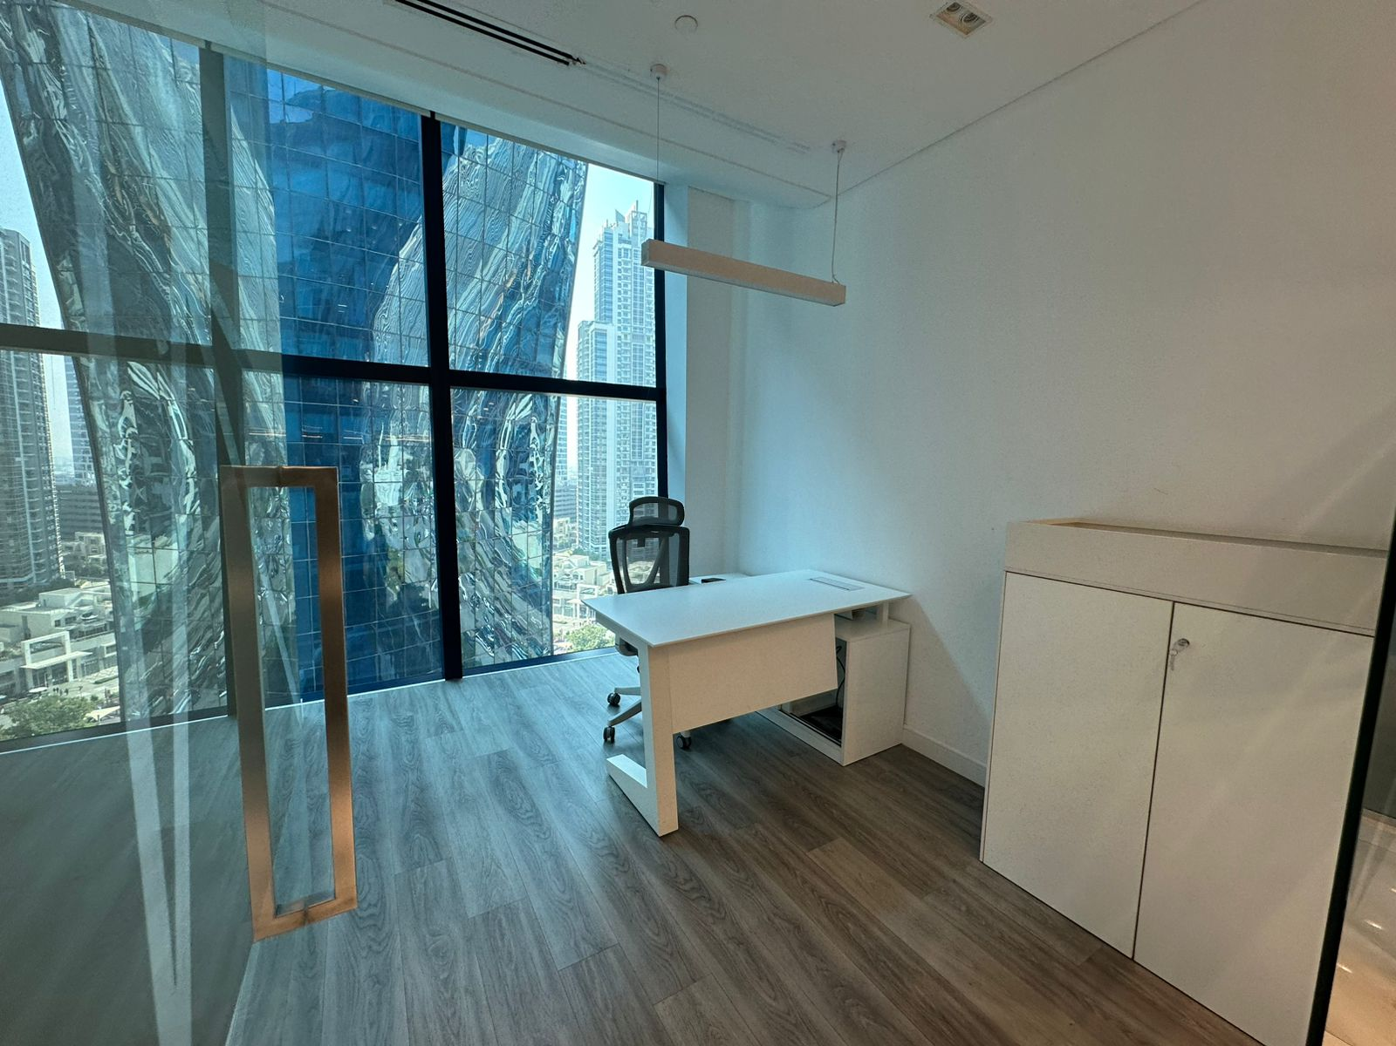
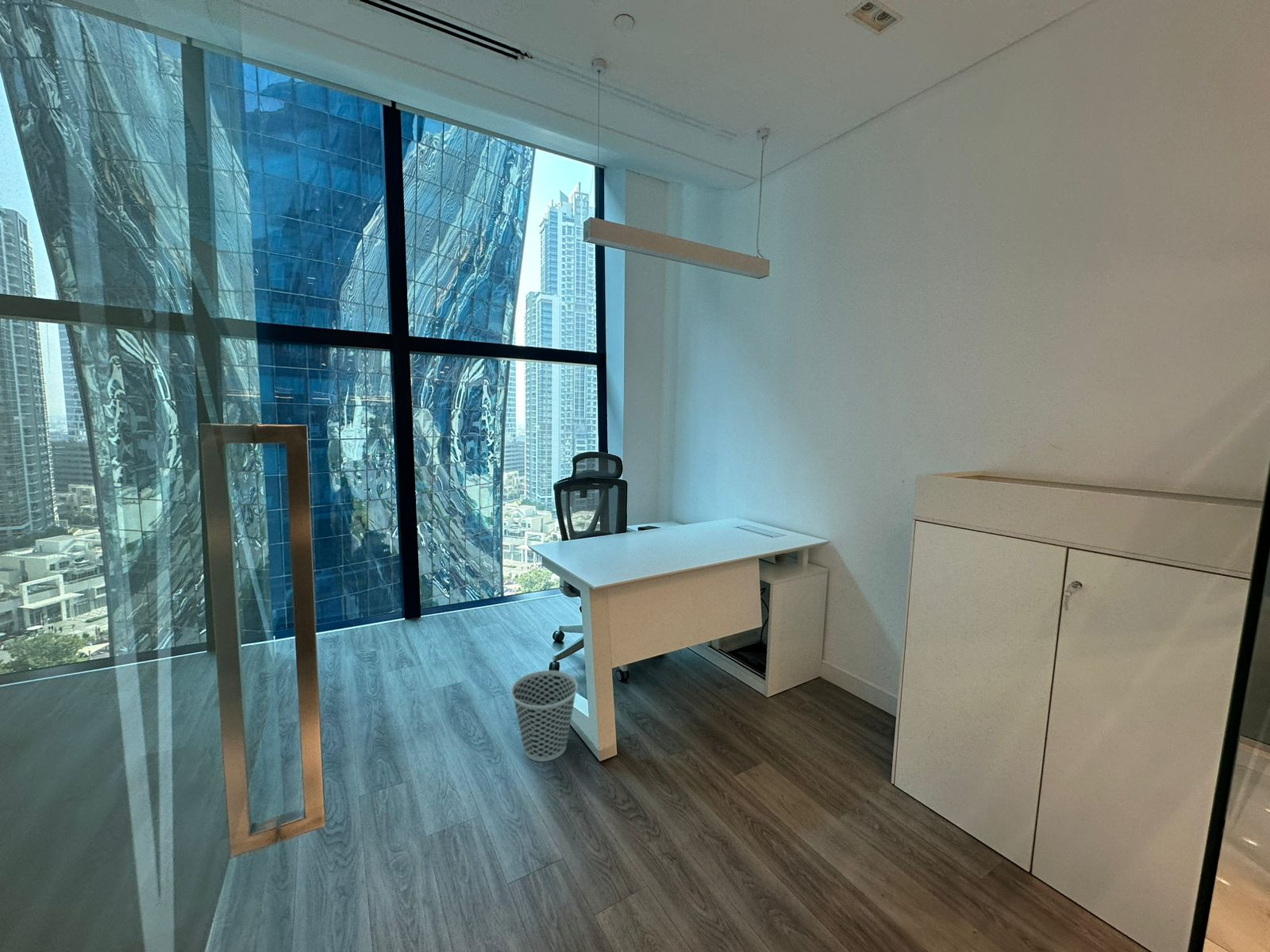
+ wastebasket (545, 717)
